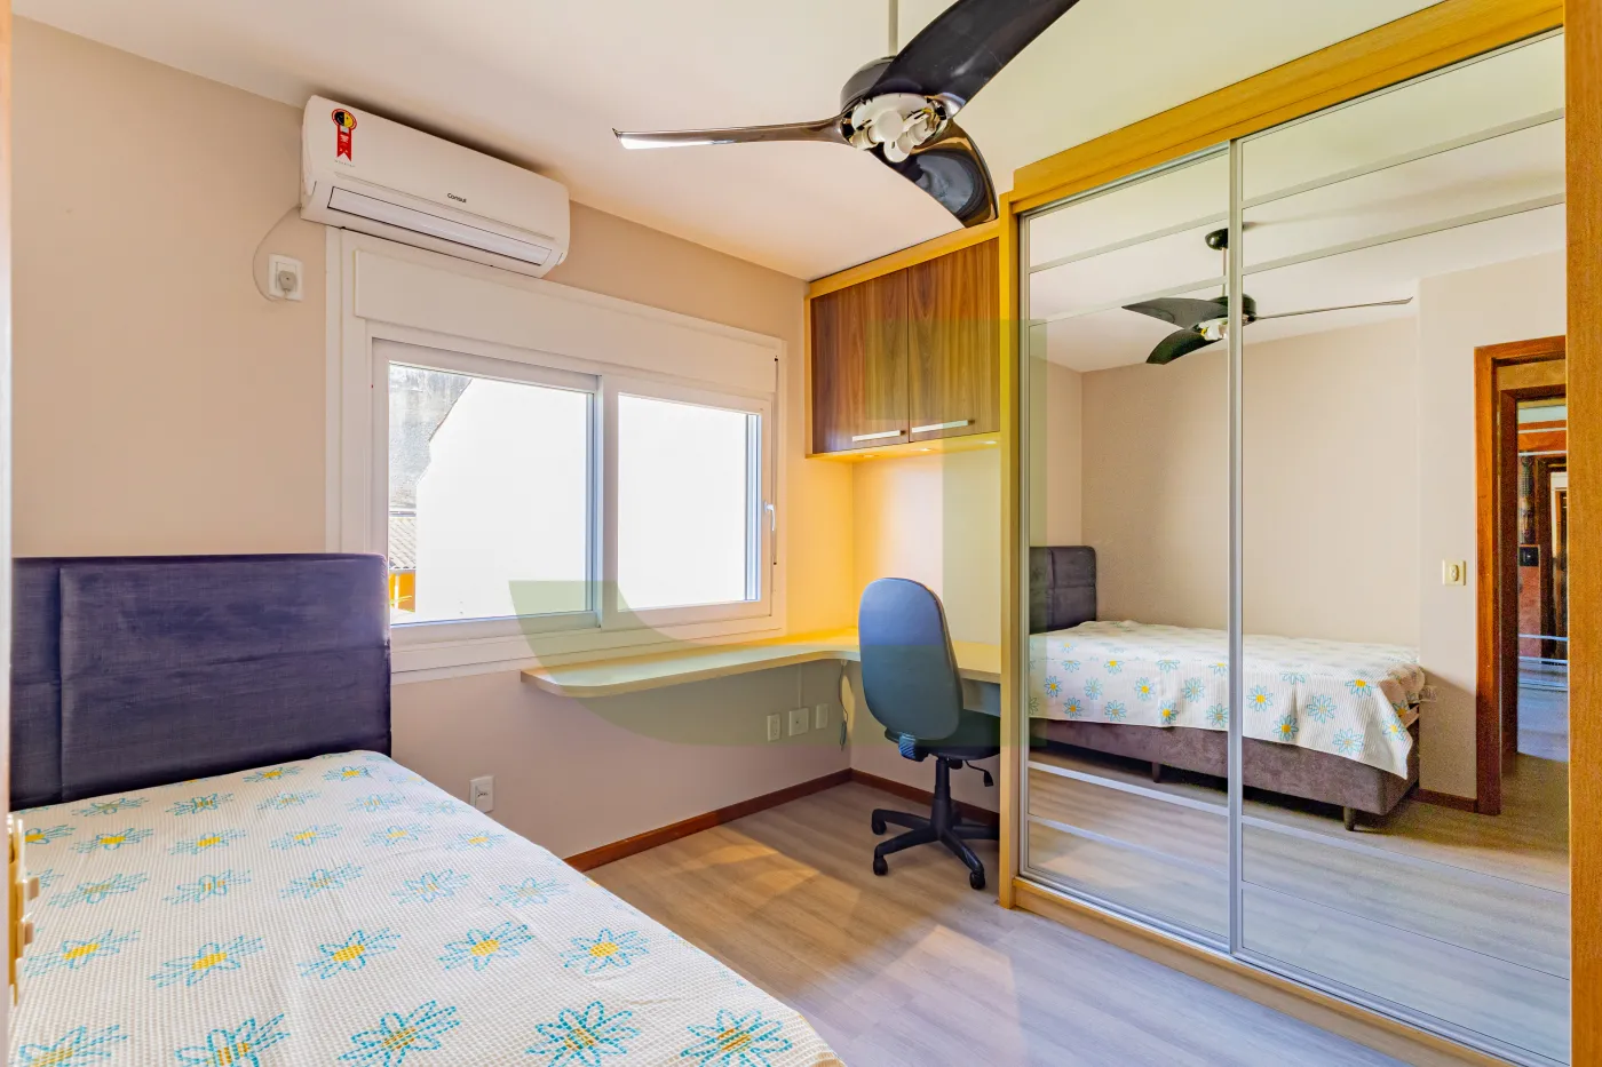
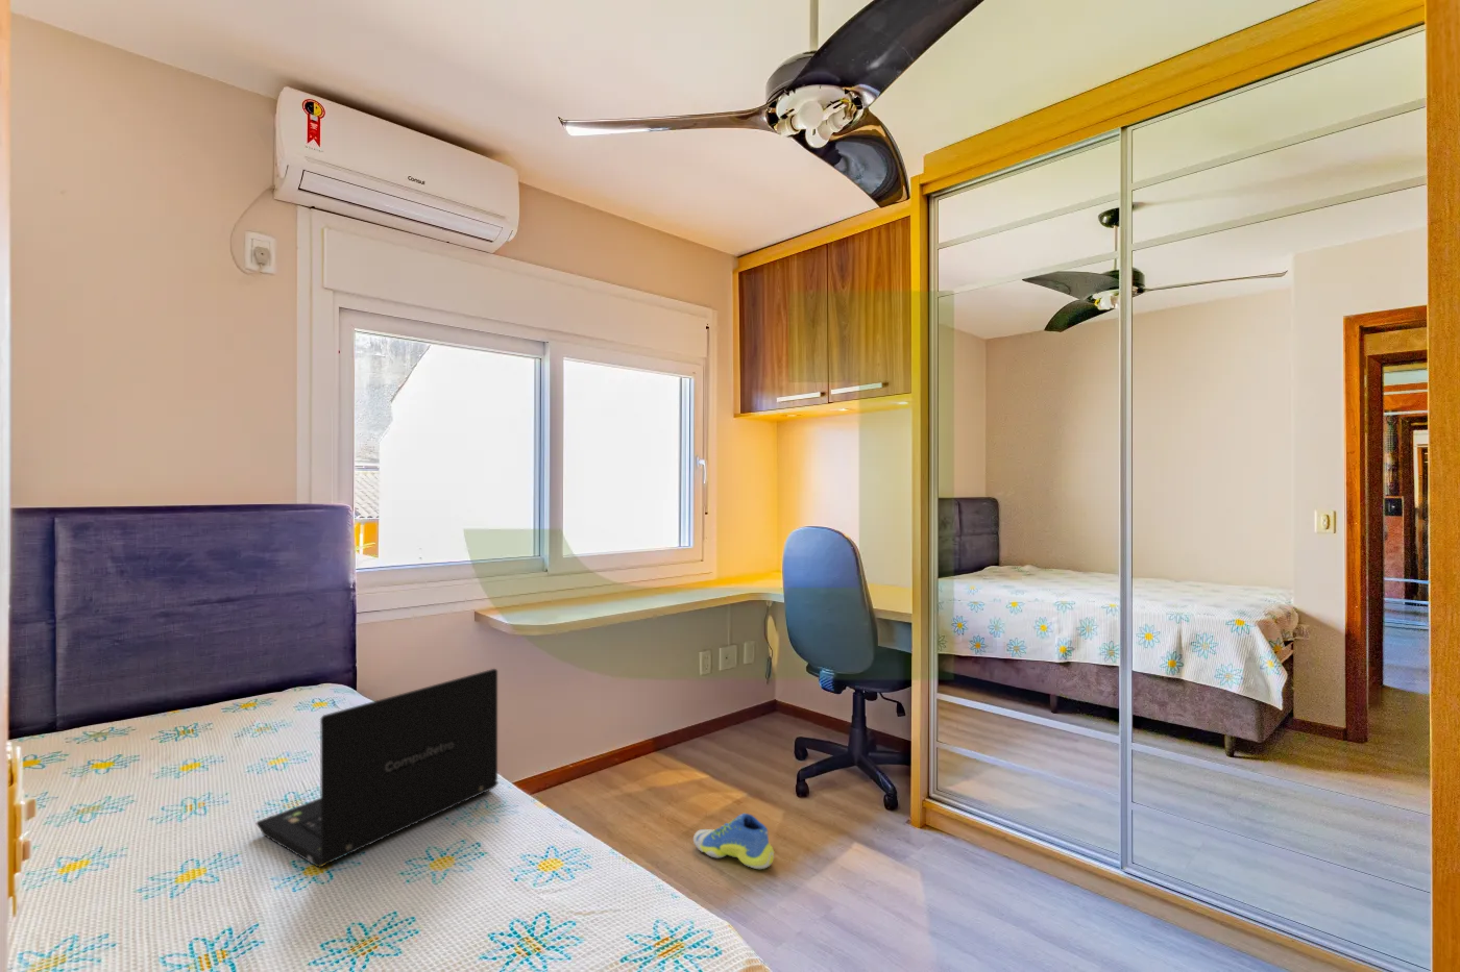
+ laptop (385, 745)
+ sneaker (733, 831)
